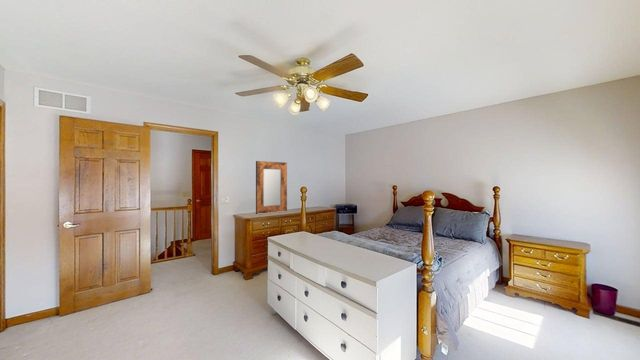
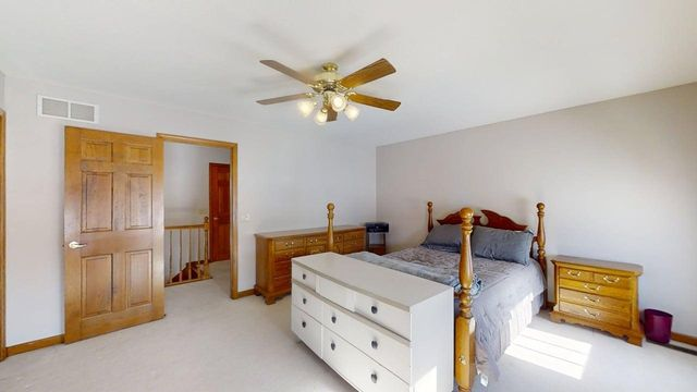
- home mirror (272, 187)
